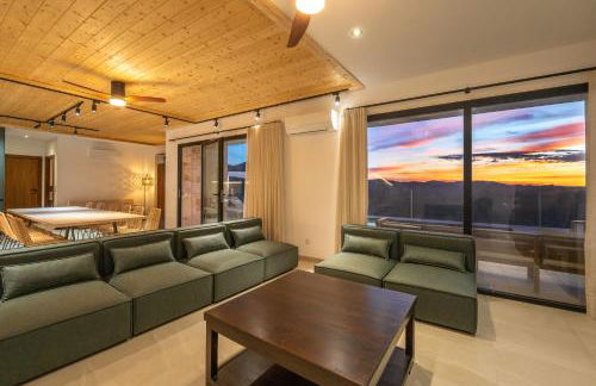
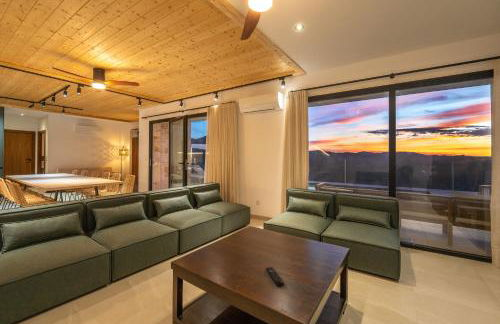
+ remote control (274, 275)
